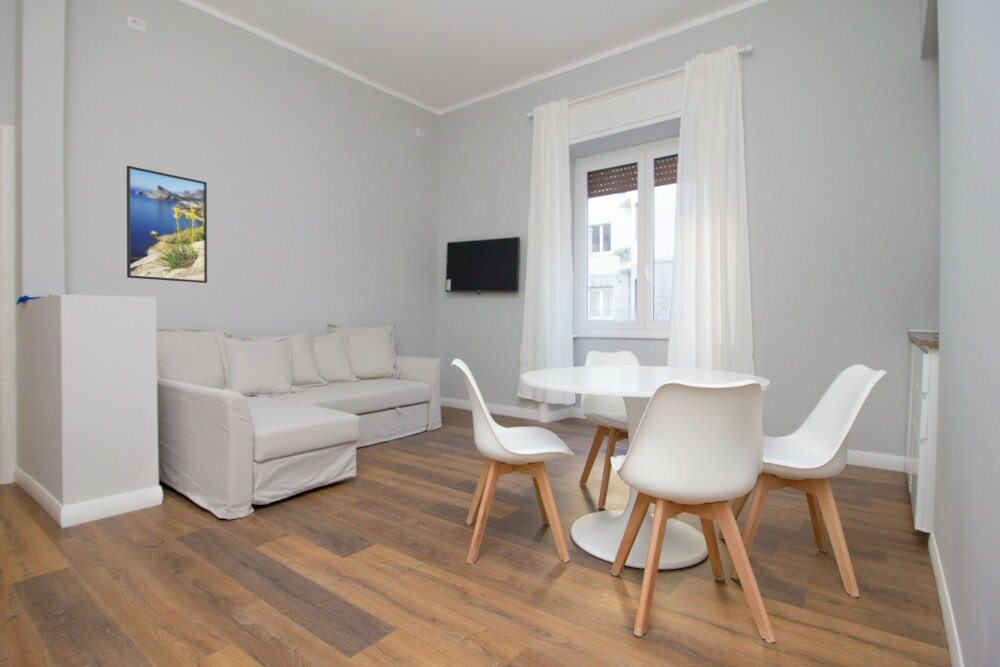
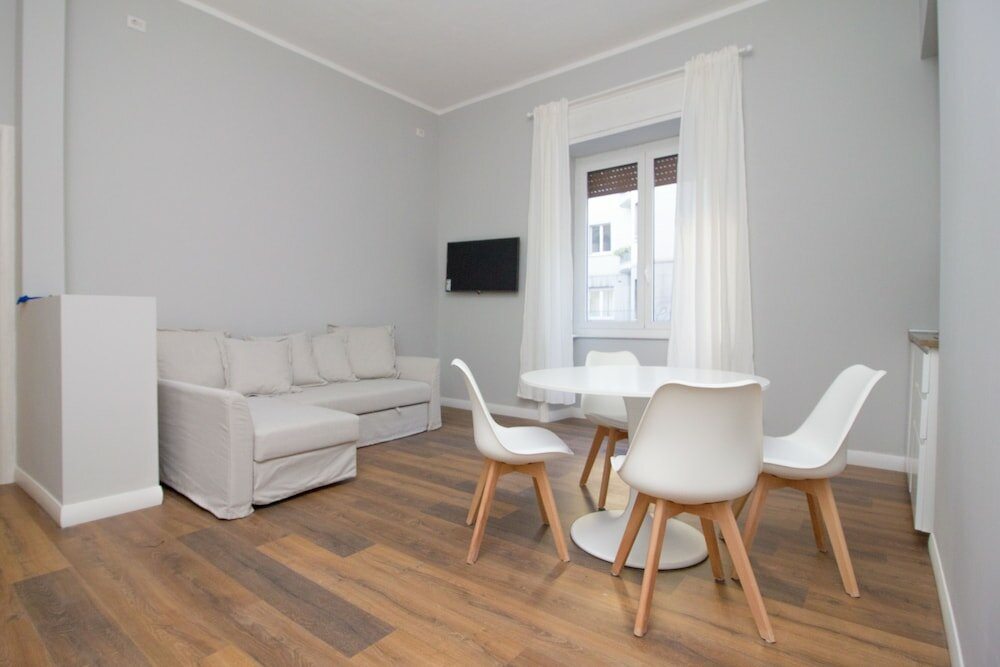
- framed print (168, 227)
